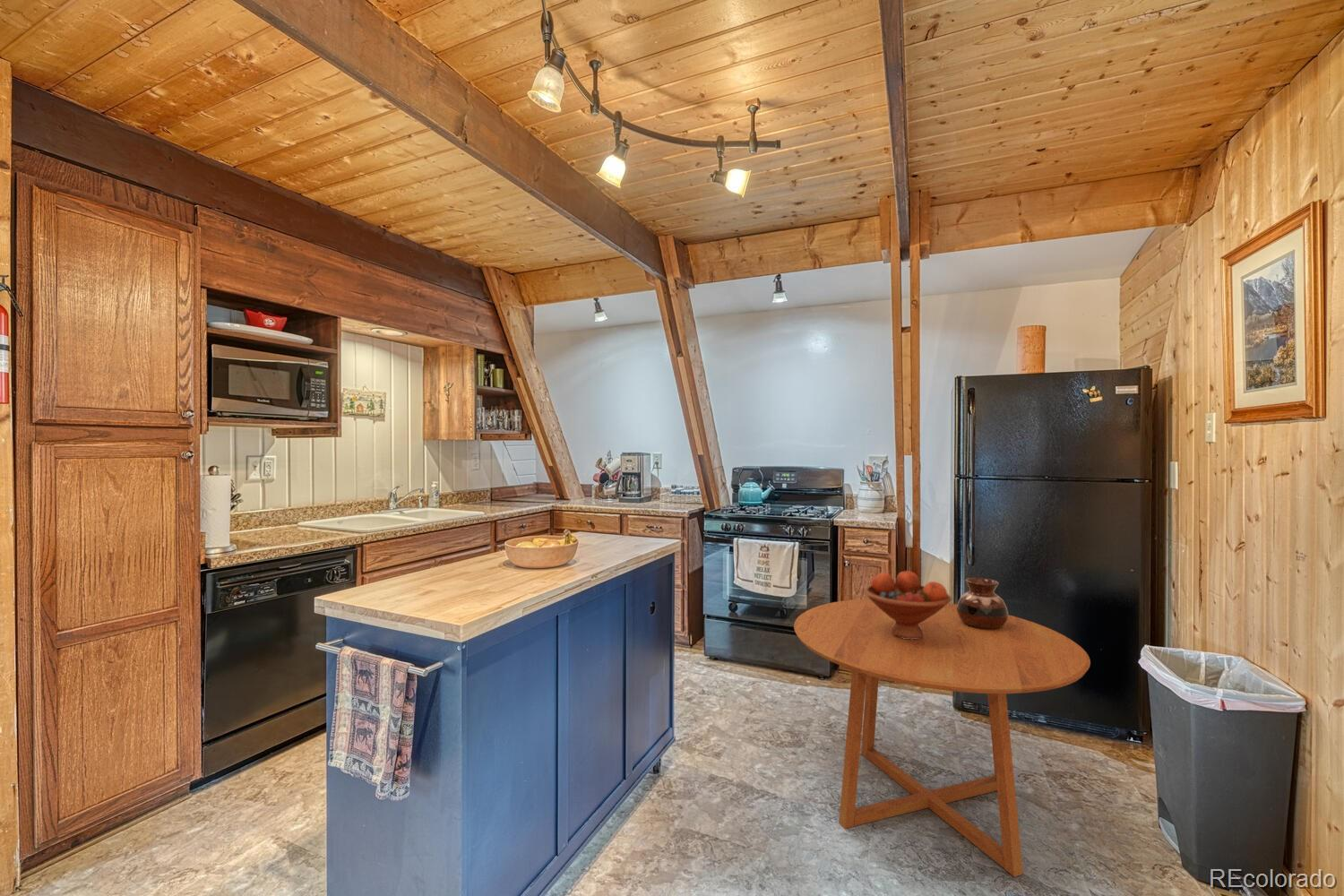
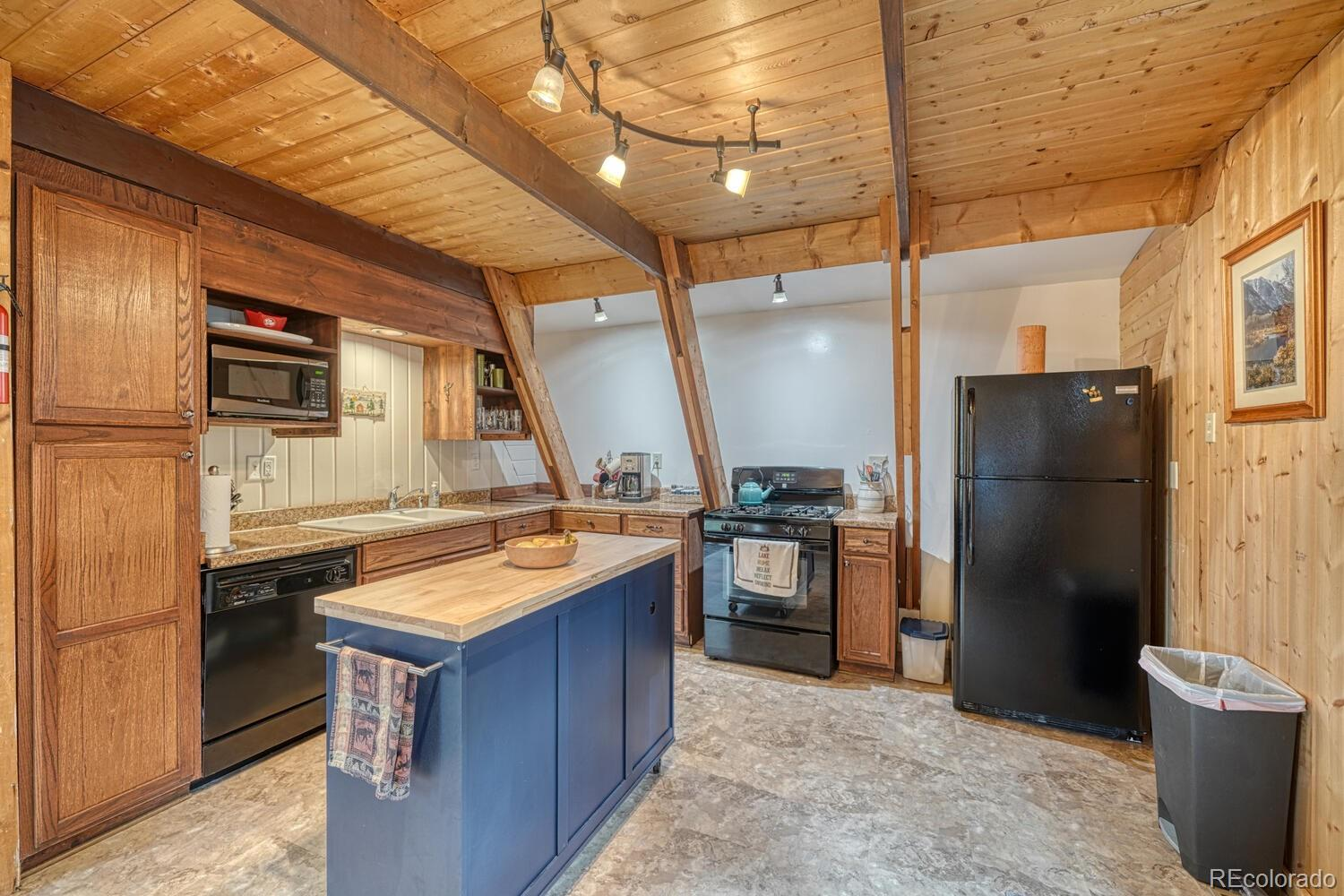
- vase (981, 602)
- fruit bowl (907, 605)
- dining table (933, 688)
